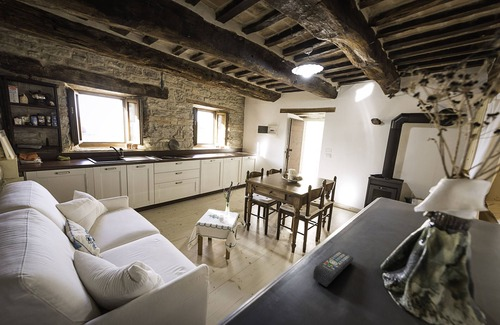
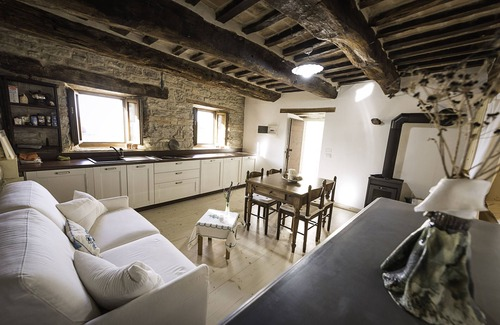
- remote control (334, 265)
